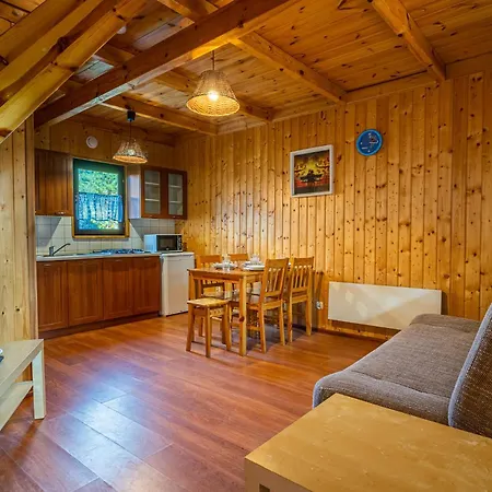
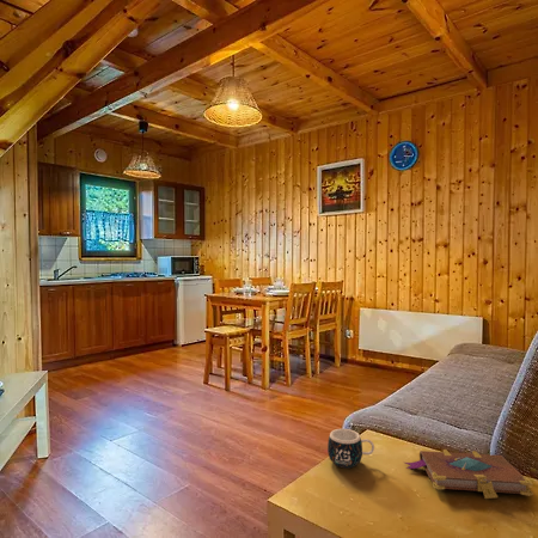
+ book (461, 470)
+ mug (350, 448)
